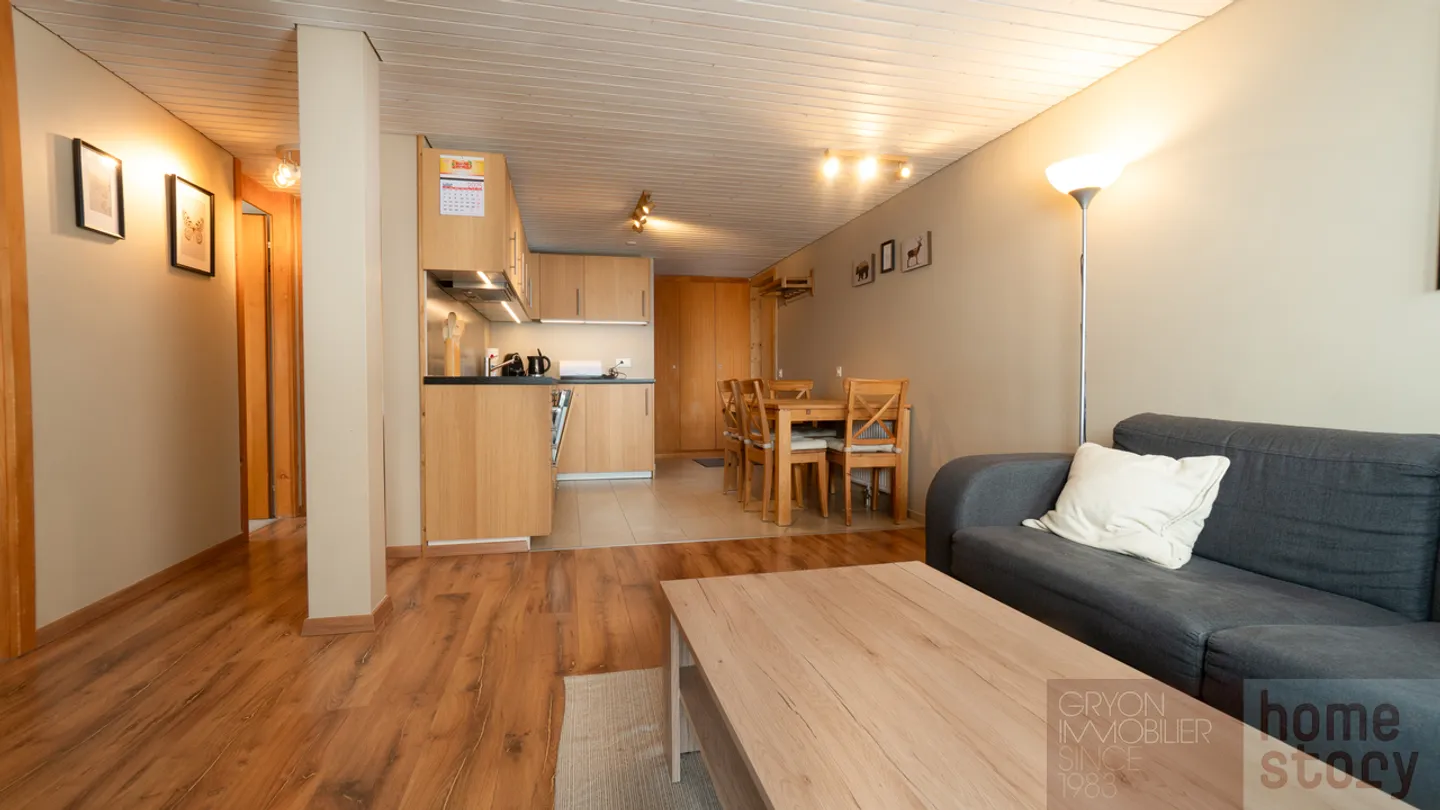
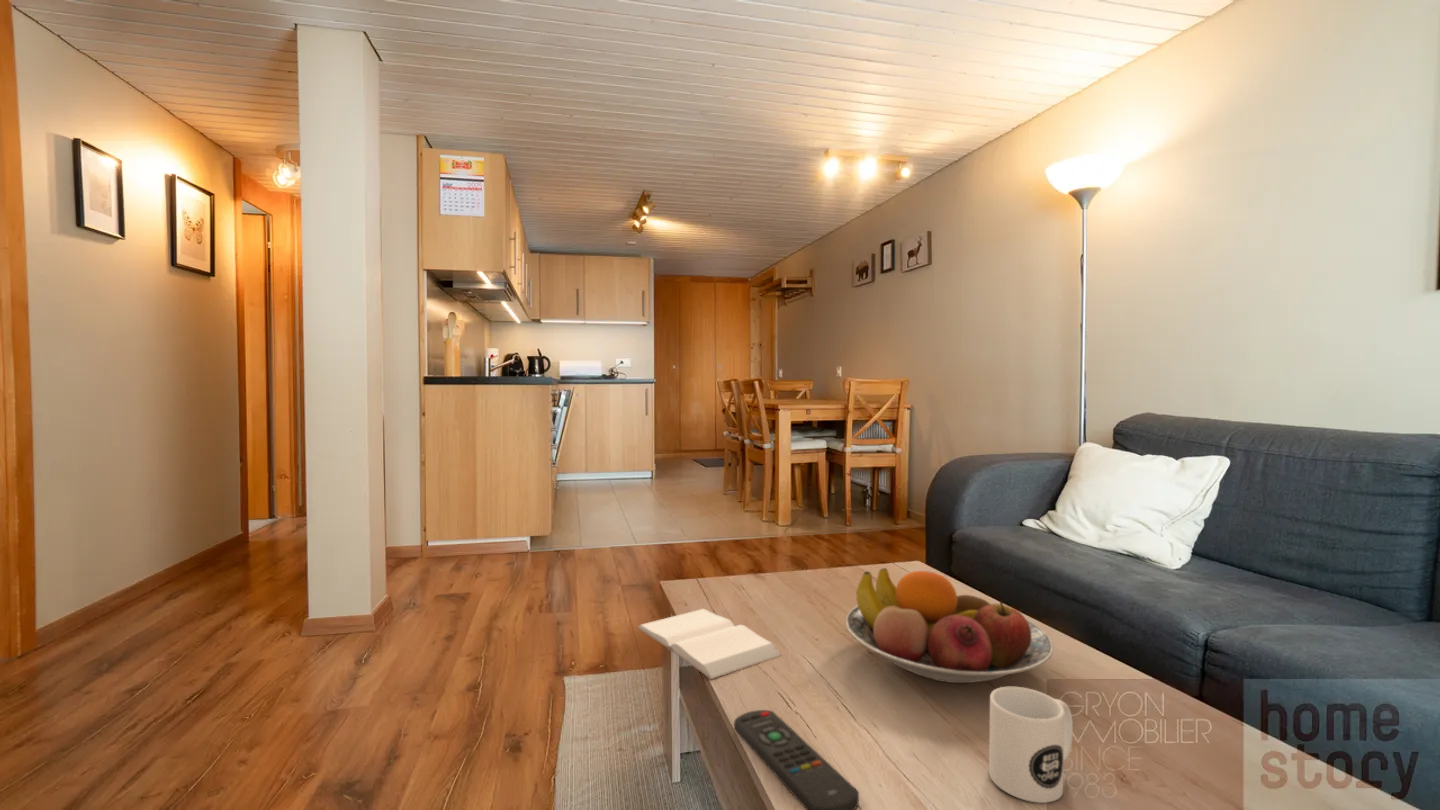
+ book (705, 635)
+ remote control (790, 757)
+ mug (1036, 738)
+ fruit bowl (943, 620)
